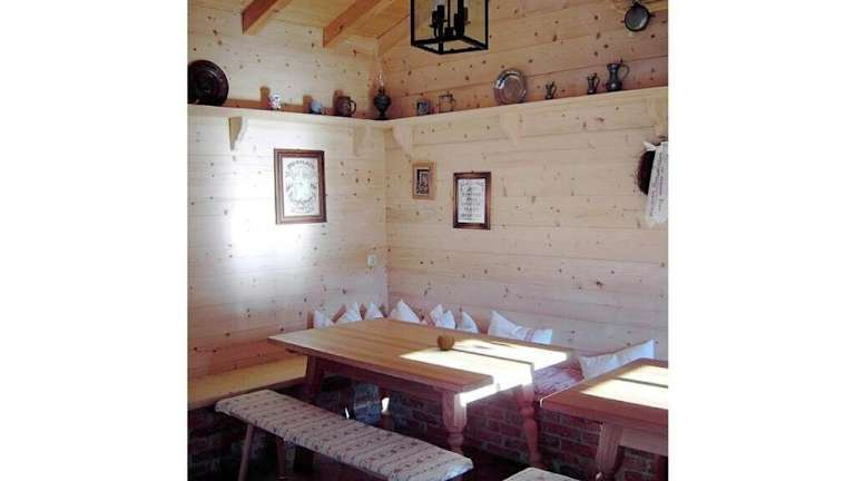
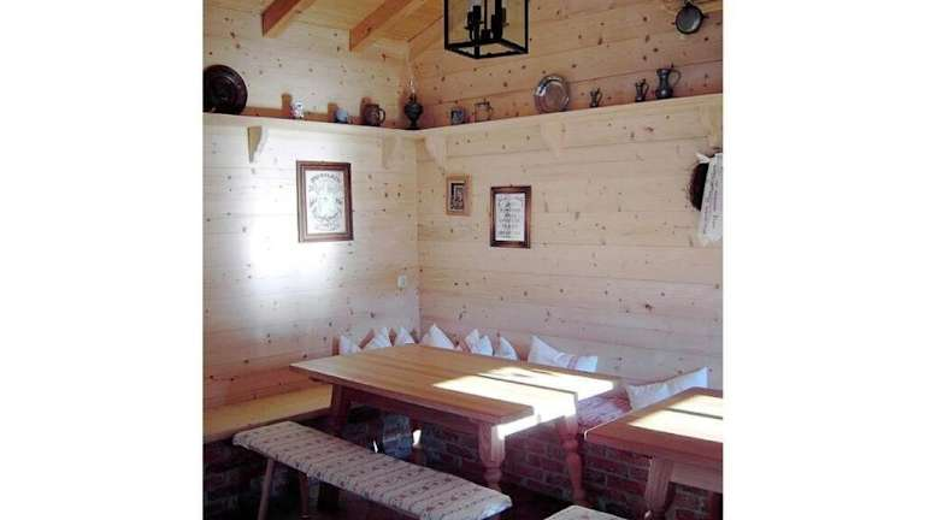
- fruit (445, 341)
